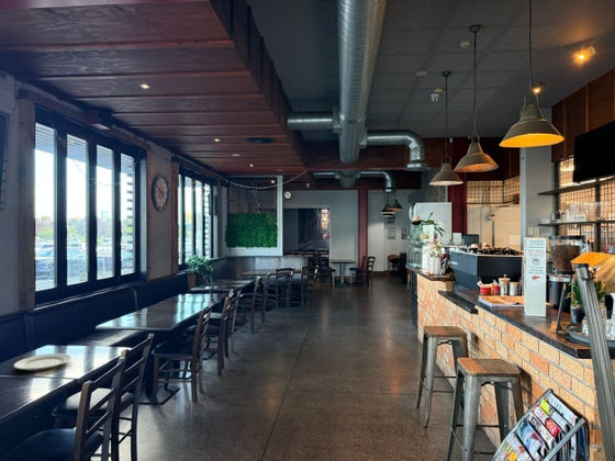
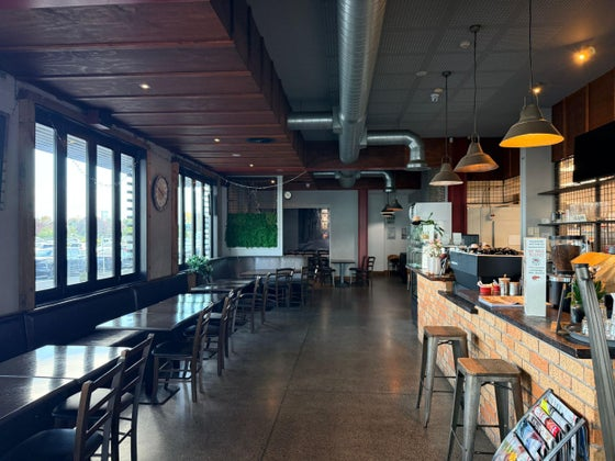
- chinaware (43, 362)
